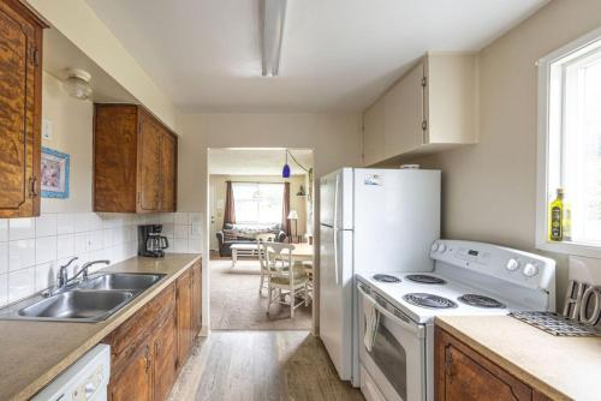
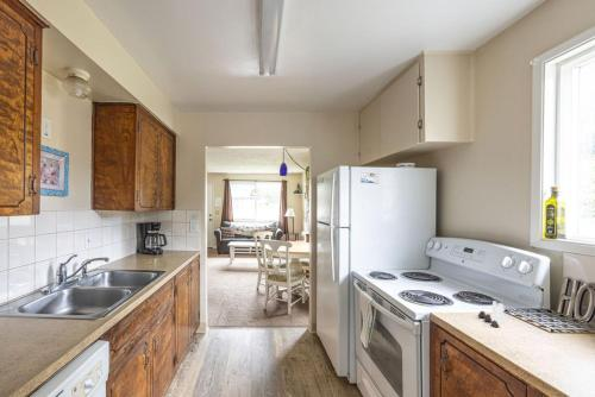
+ salt and pepper shaker set (493, 311)
